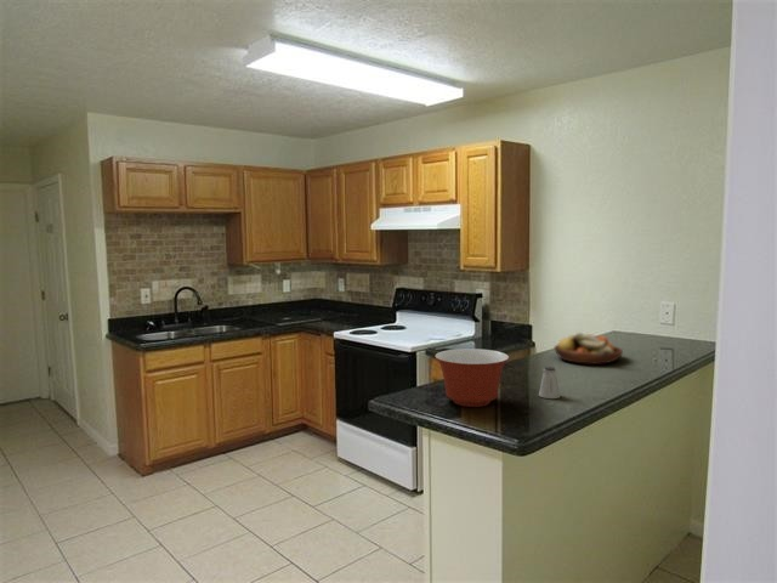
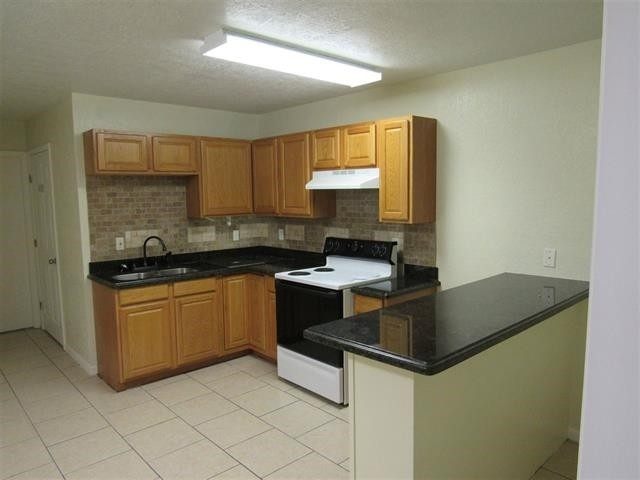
- fruit bowl (588, 345)
- saltshaker (549, 381)
- mixing bowl (471, 378)
